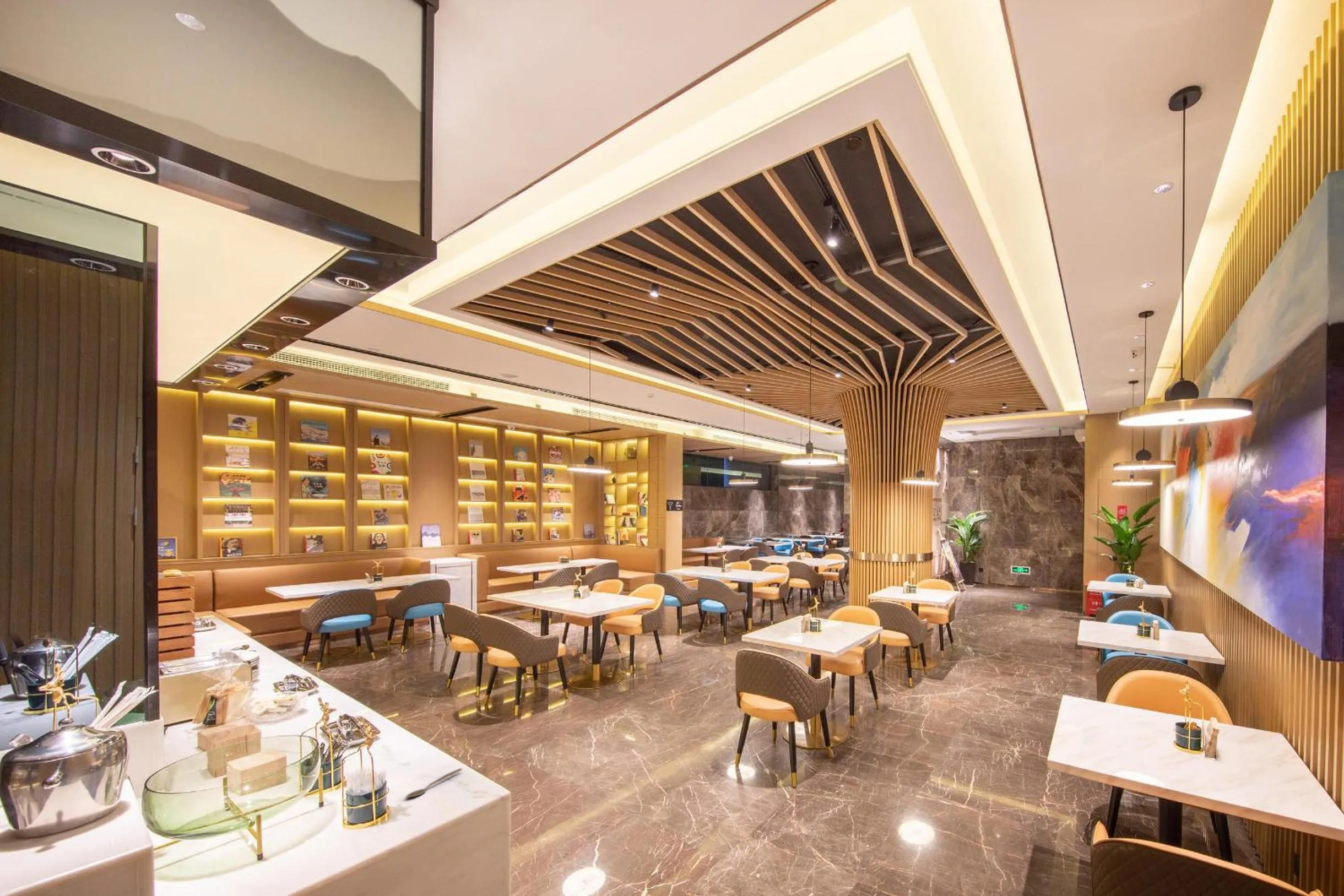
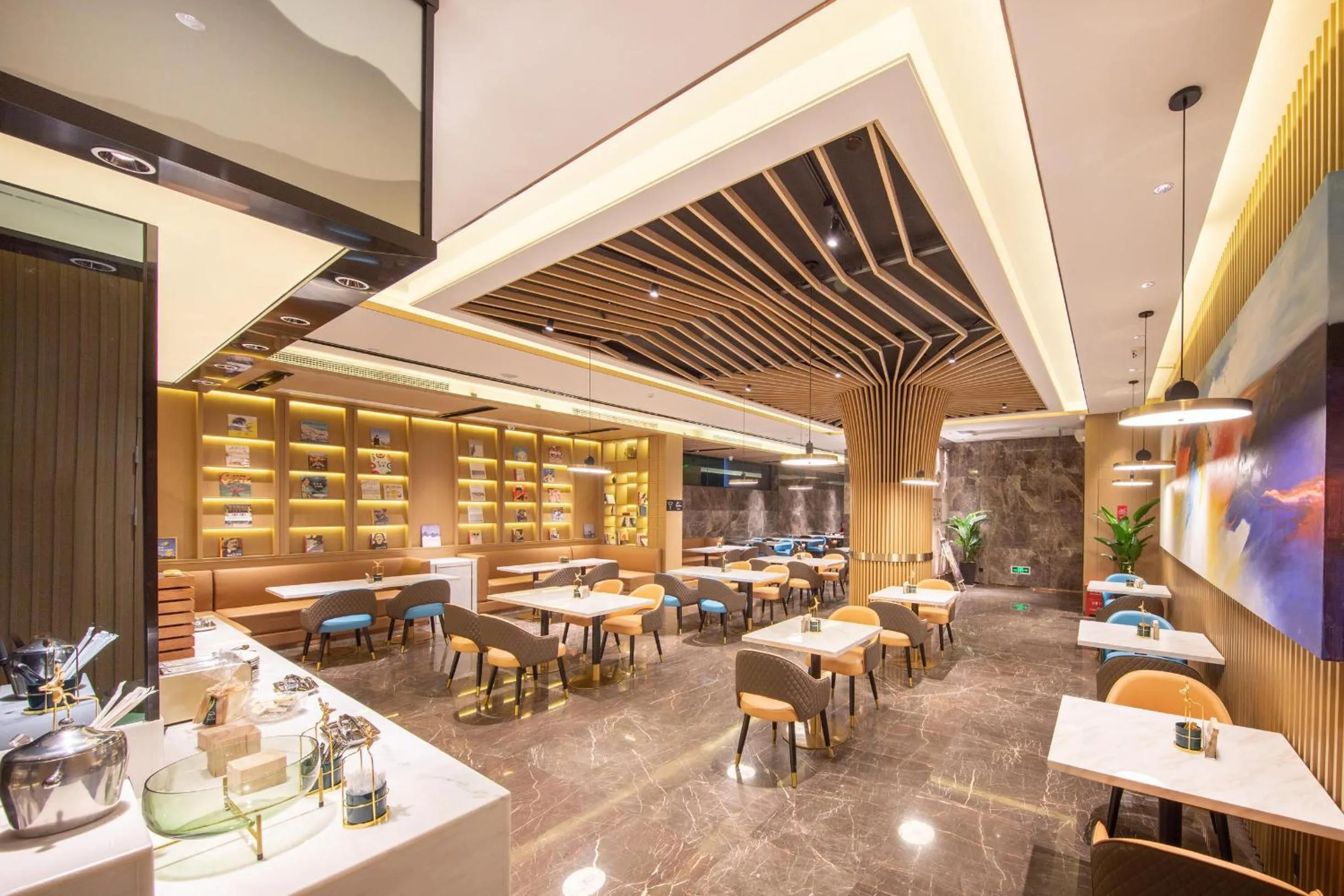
- spoon (435, 782)
